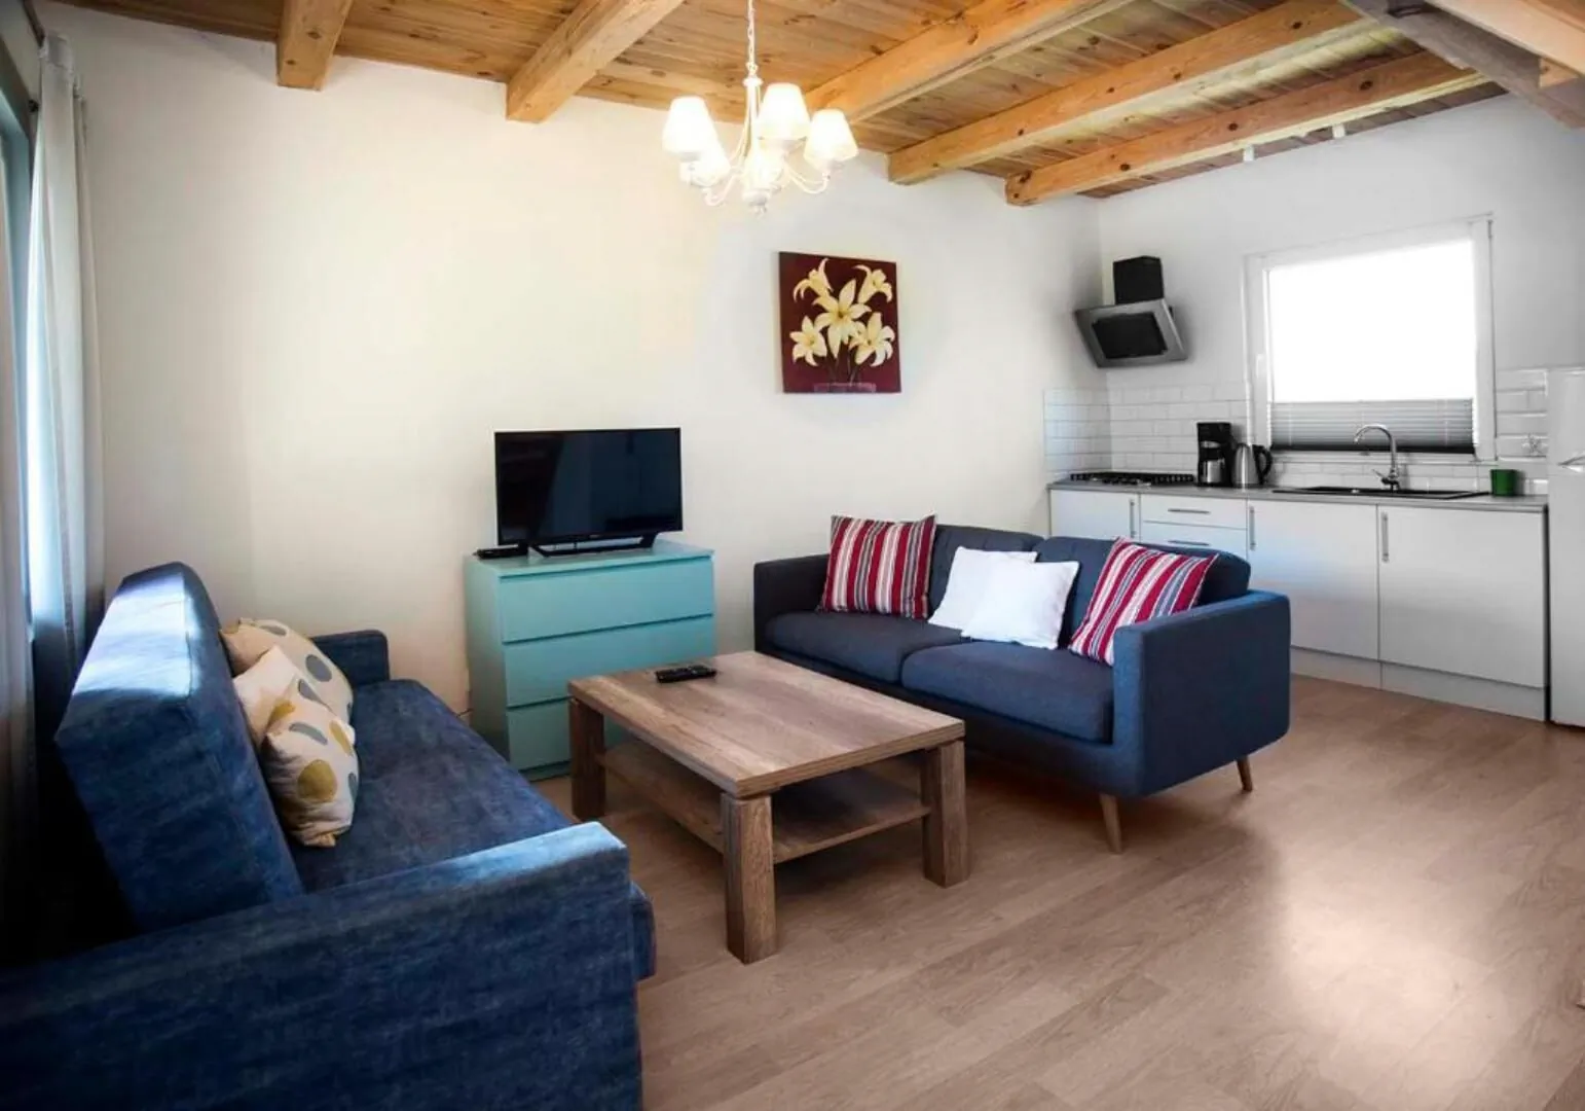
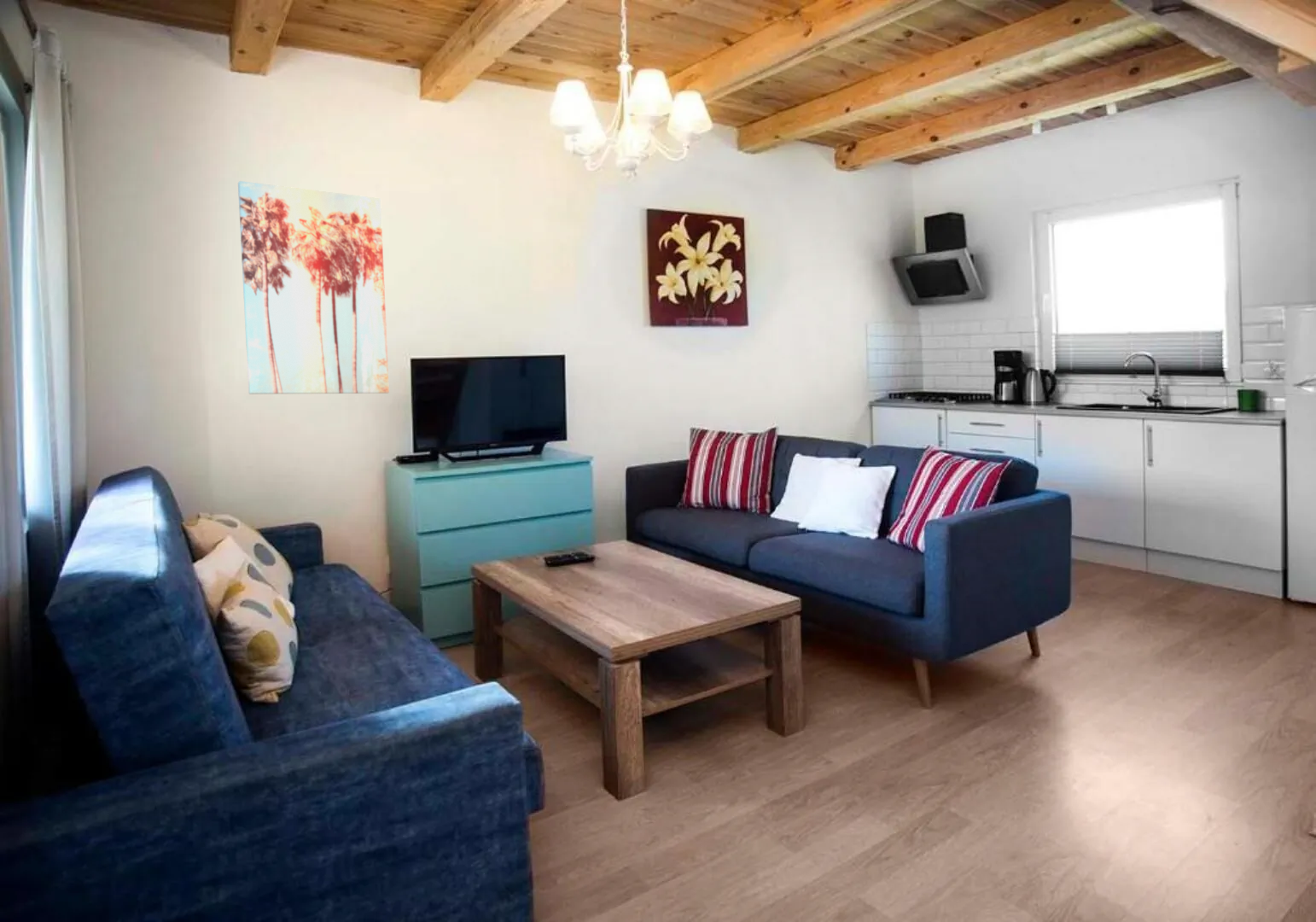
+ wall art (317, 292)
